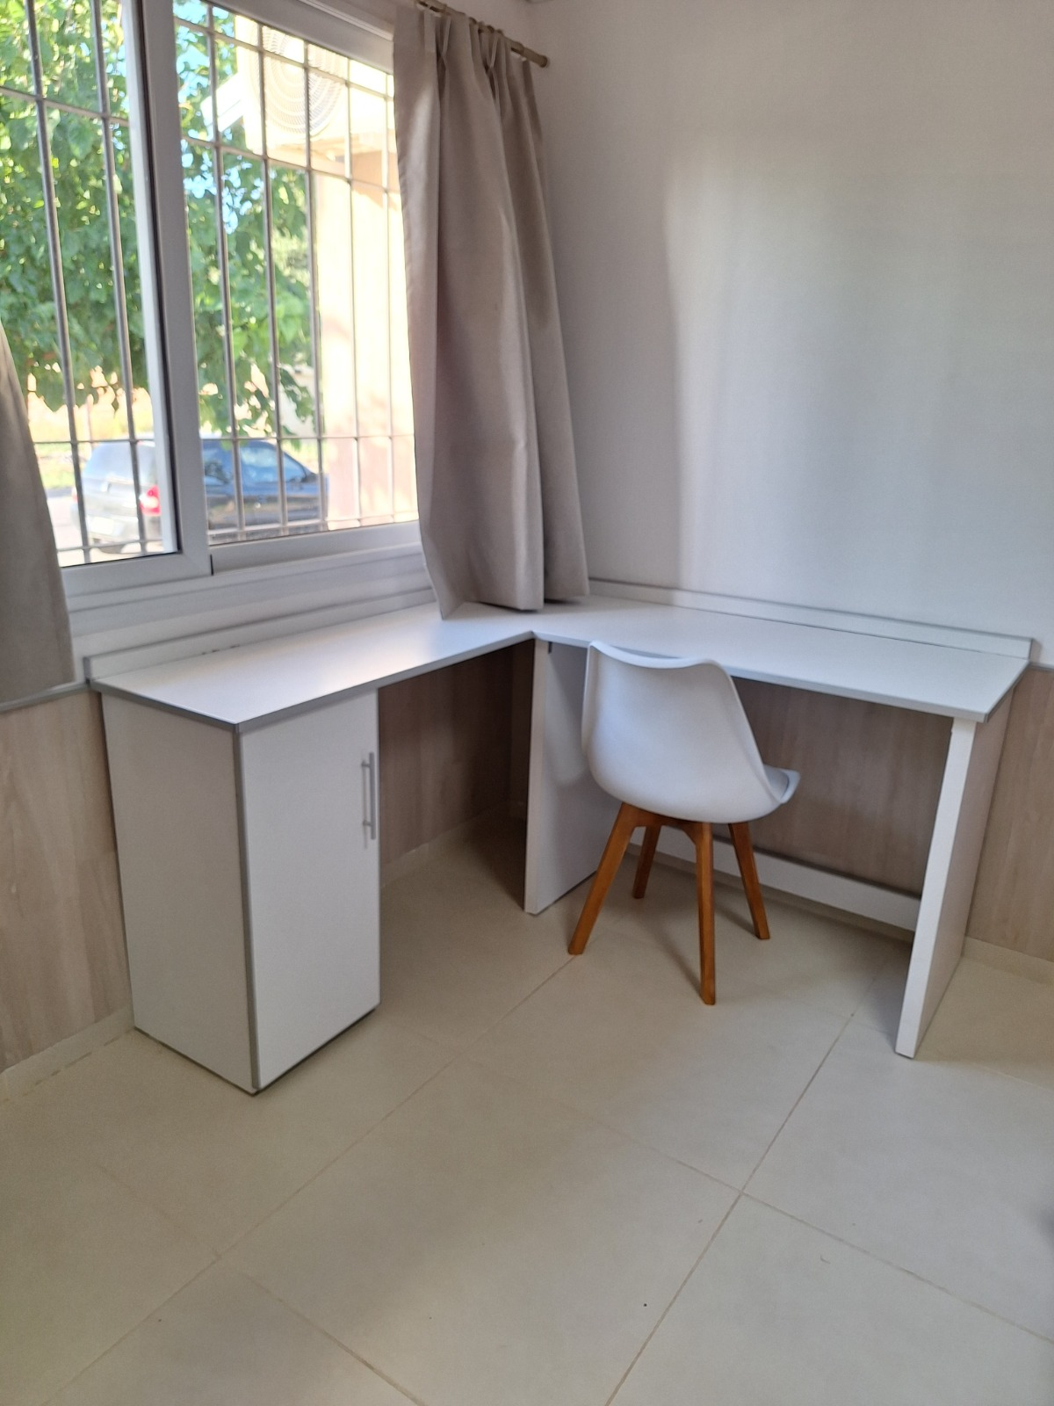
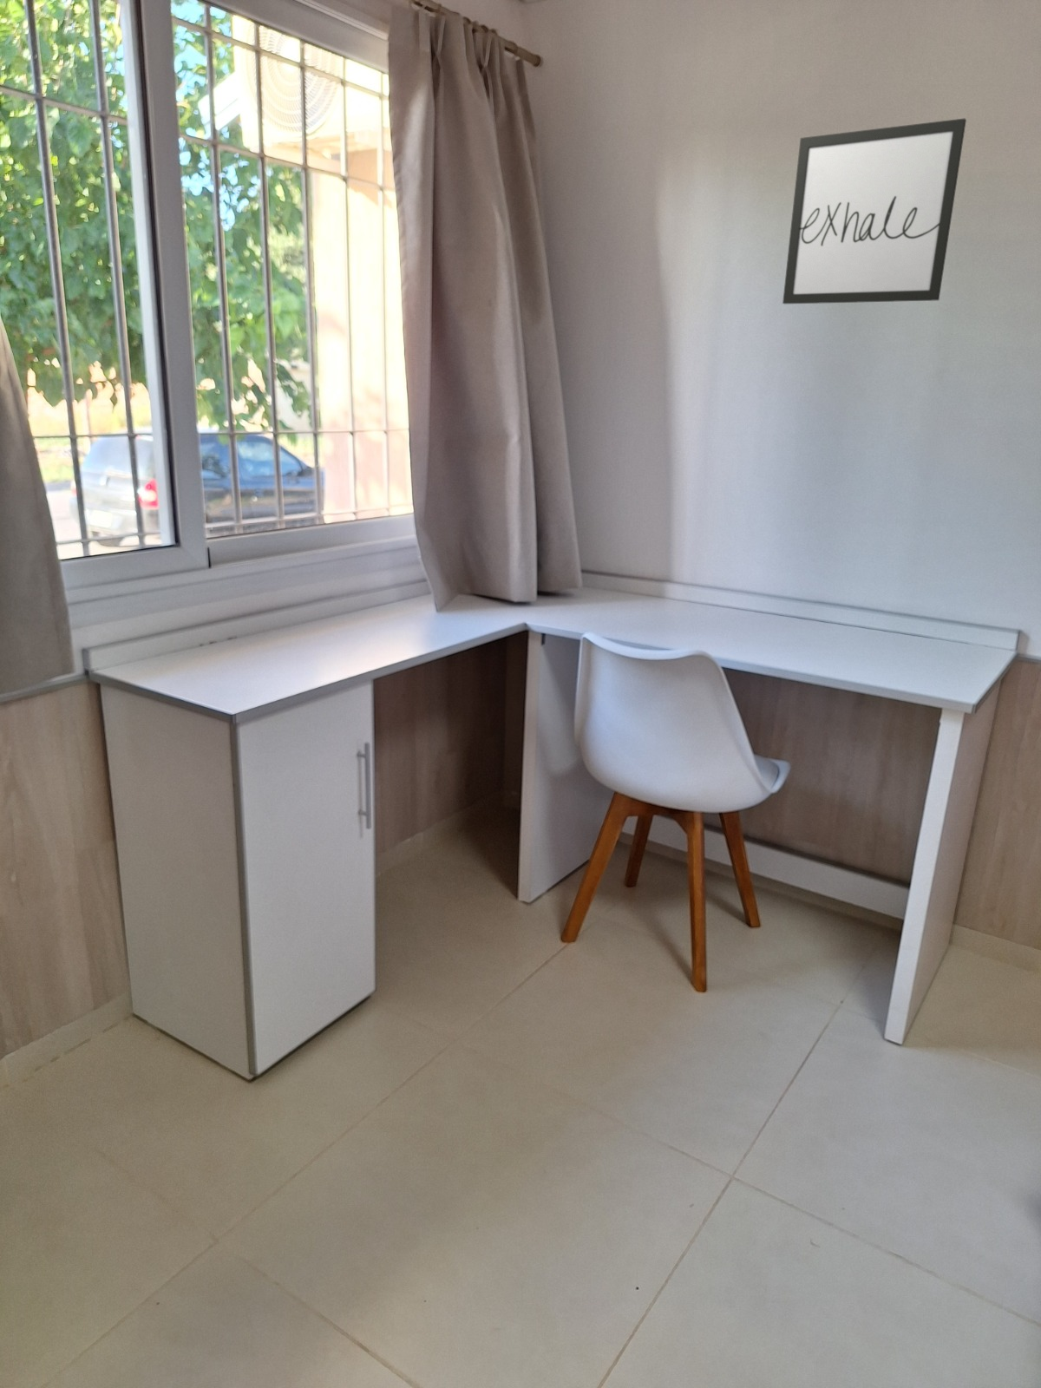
+ wall art (868, 216)
